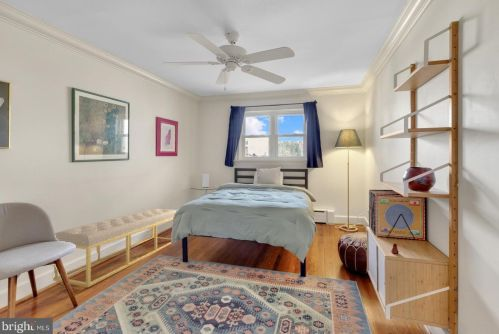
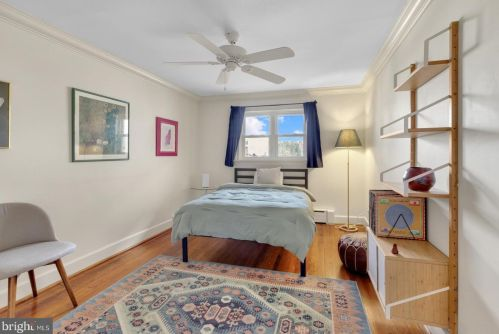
- bench (128, 237)
